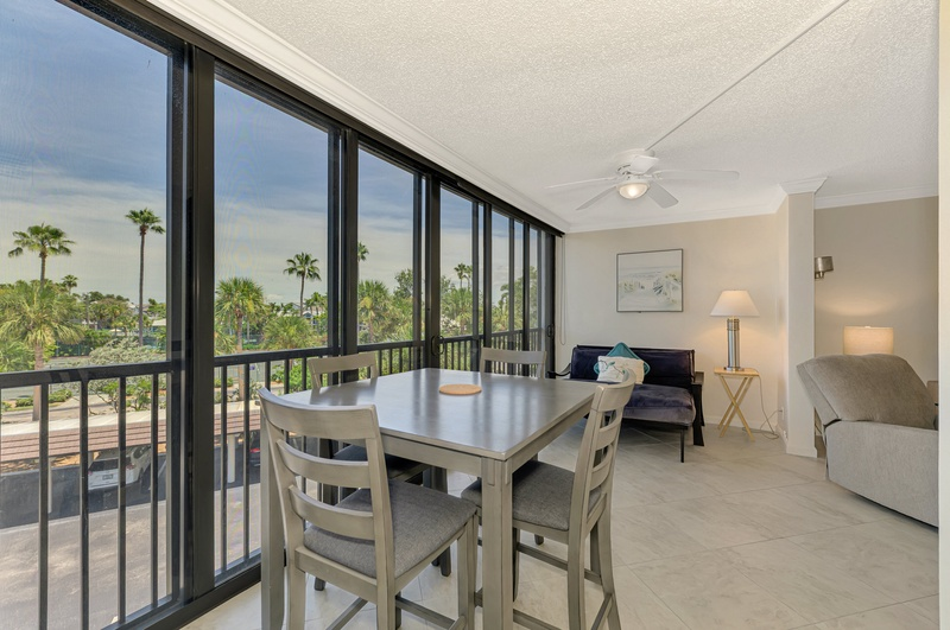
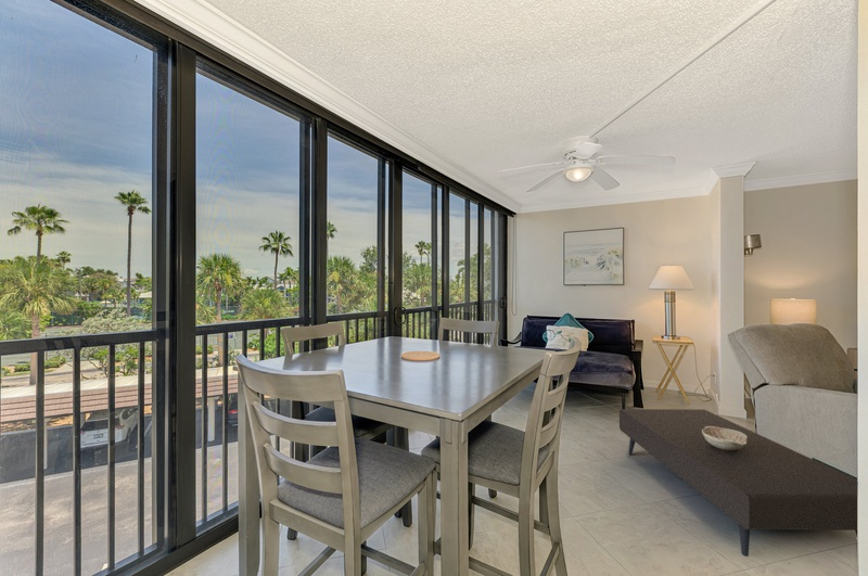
+ coffee table (729, 466)
+ decorative bowl (724, 439)
